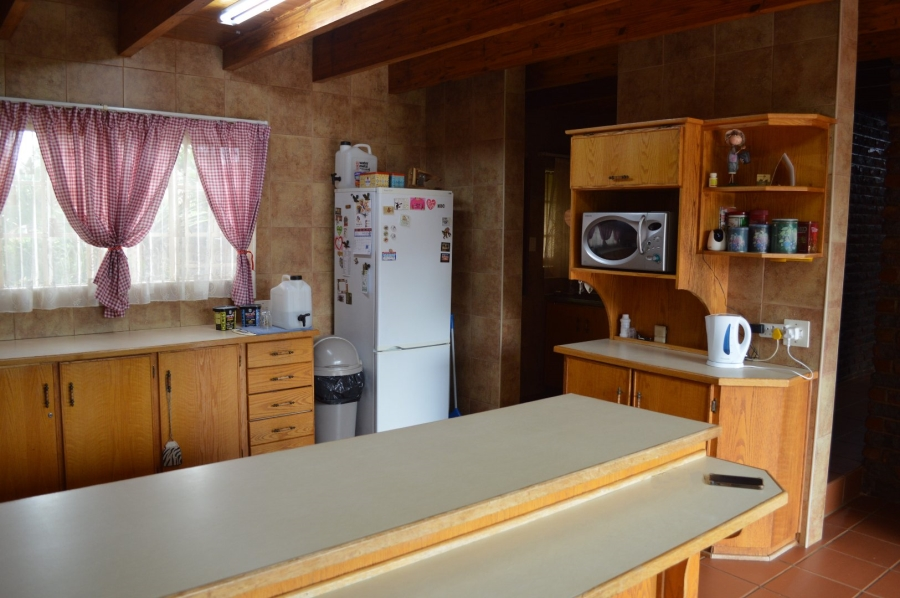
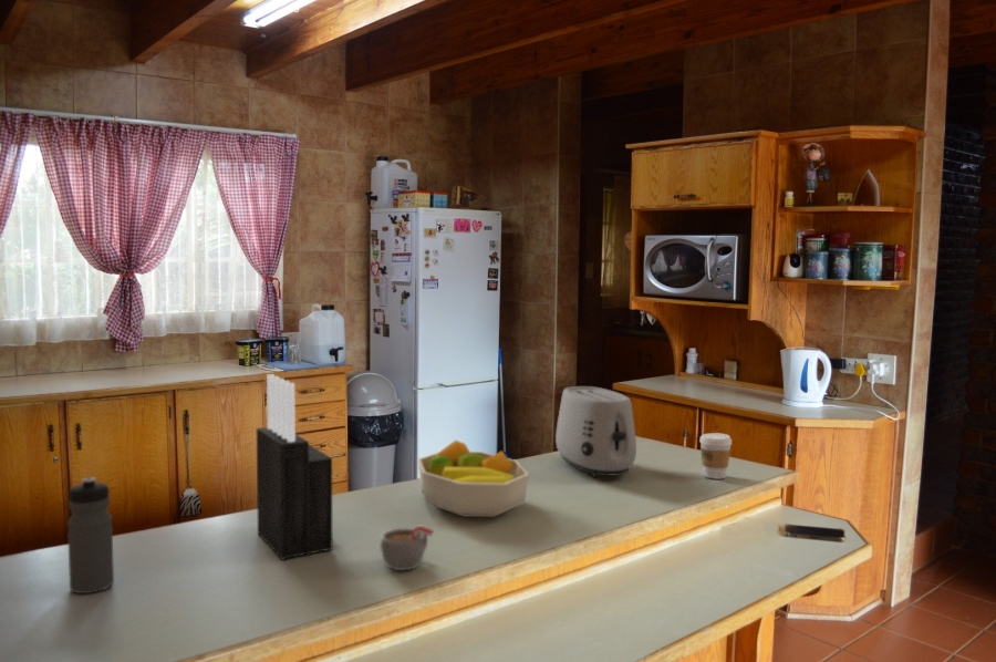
+ coffee cup (715, 455)
+ toaster (594, 431)
+ water bottle (90, 532)
+ knife block (298, 459)
+ mug (406, 542)
+ fruit bowl (470, 476)
